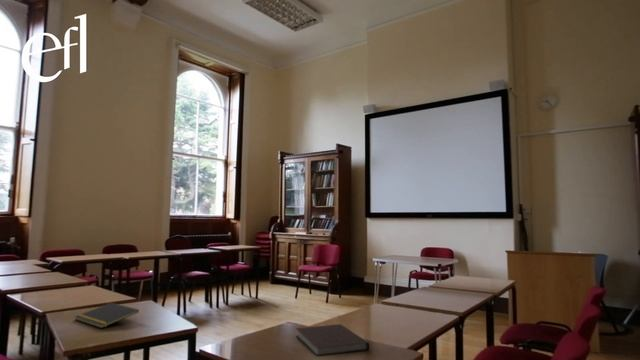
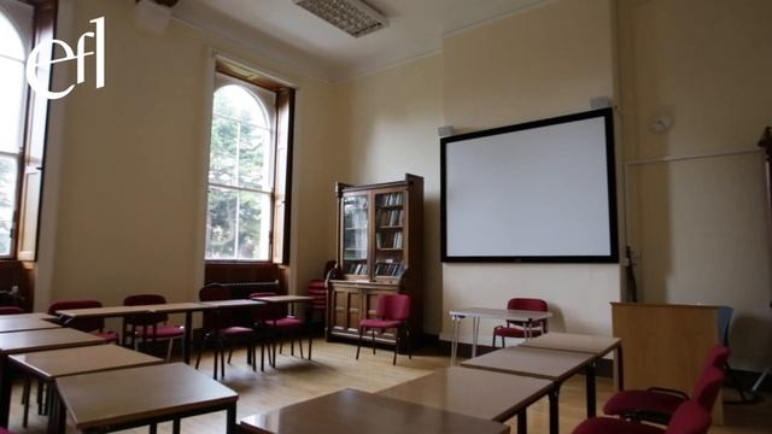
- notepad (106, 314)
- notebook (330, 338)
